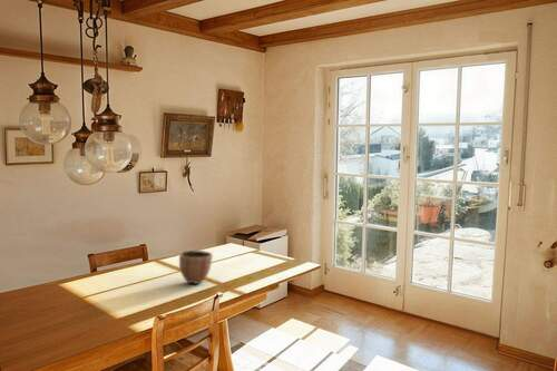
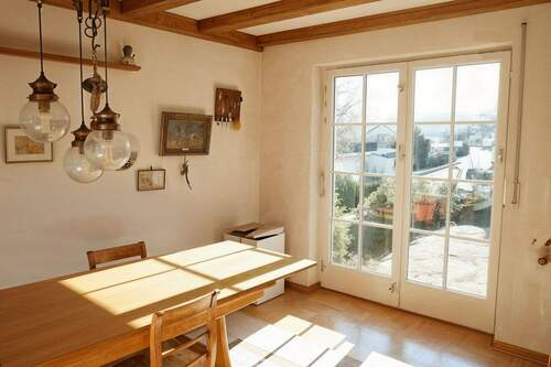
- decorative bowl (195, 267)
